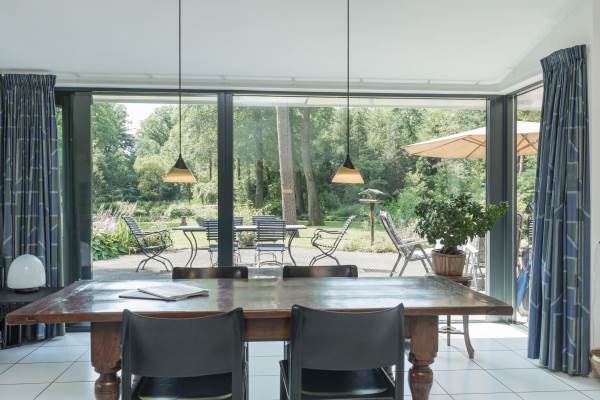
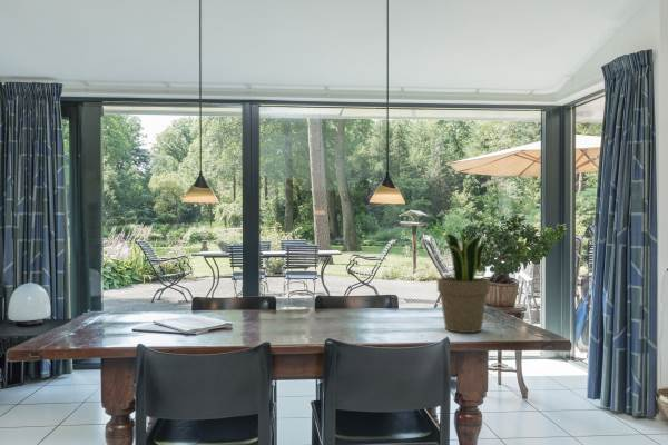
+ potted plant (459, 277)
